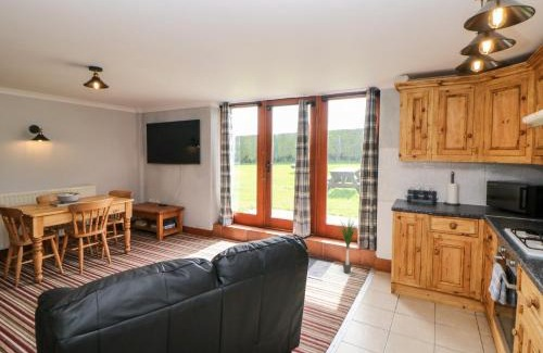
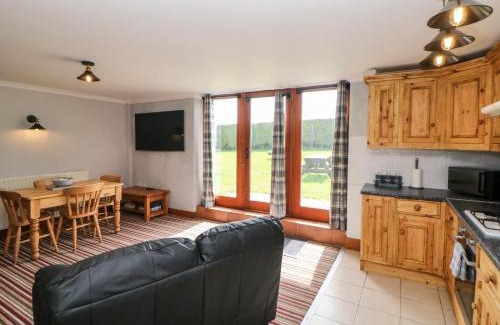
- potted plant (348, 243)
